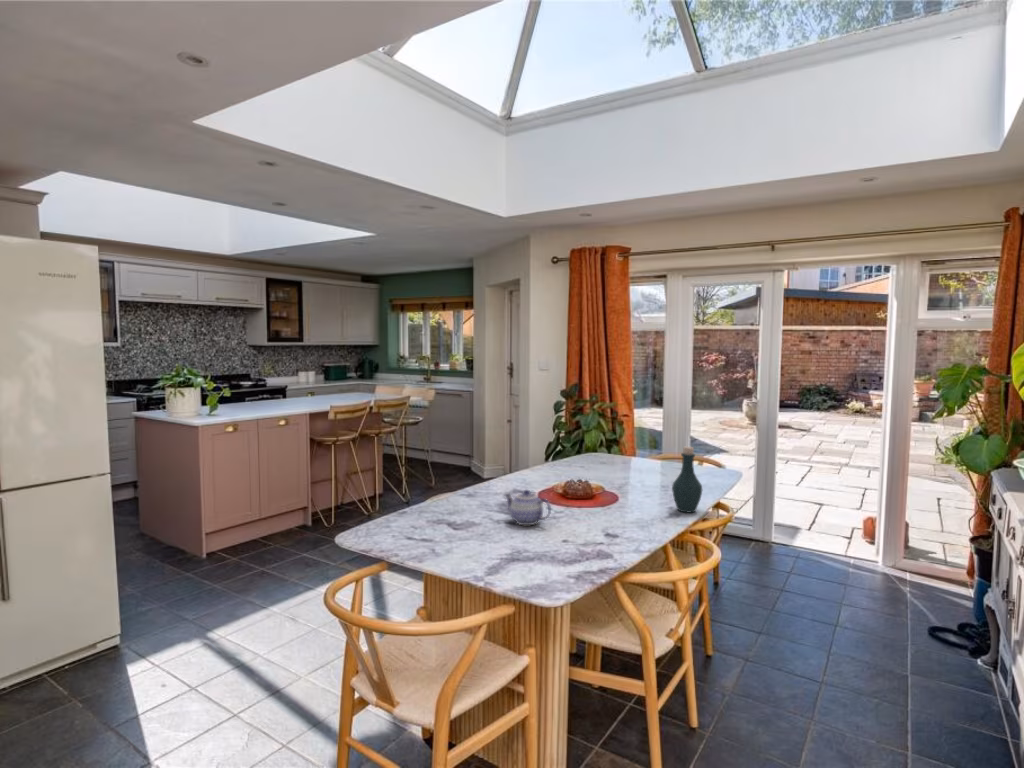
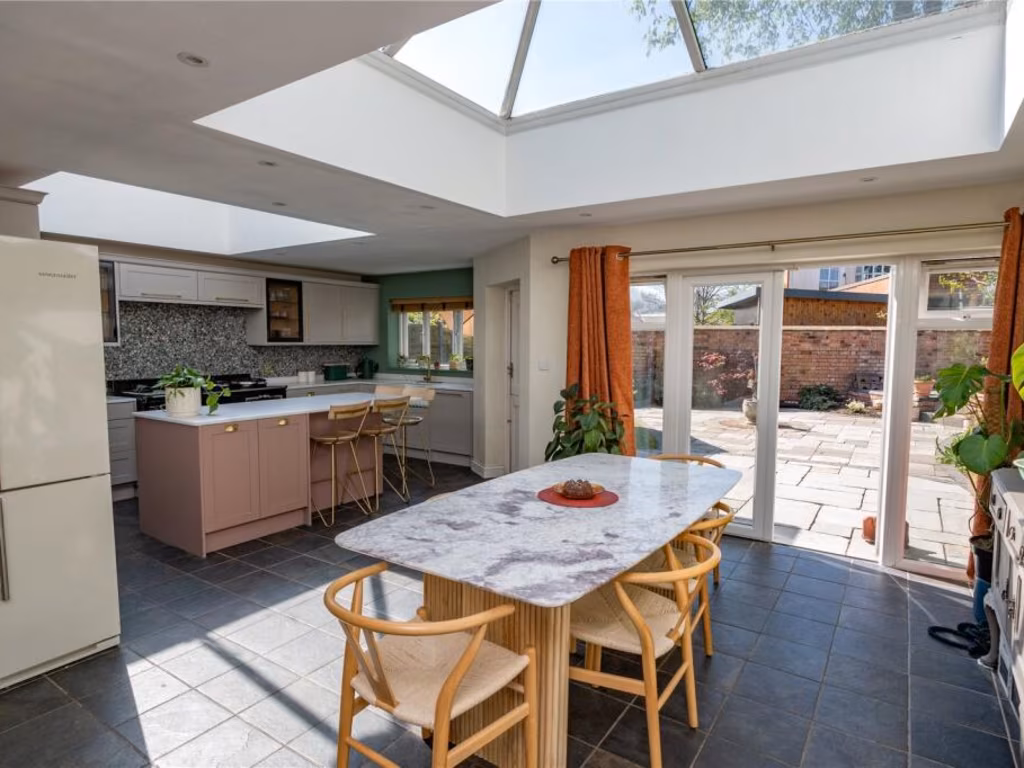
- teapot (526, 506)
- bottle (687, 478)
